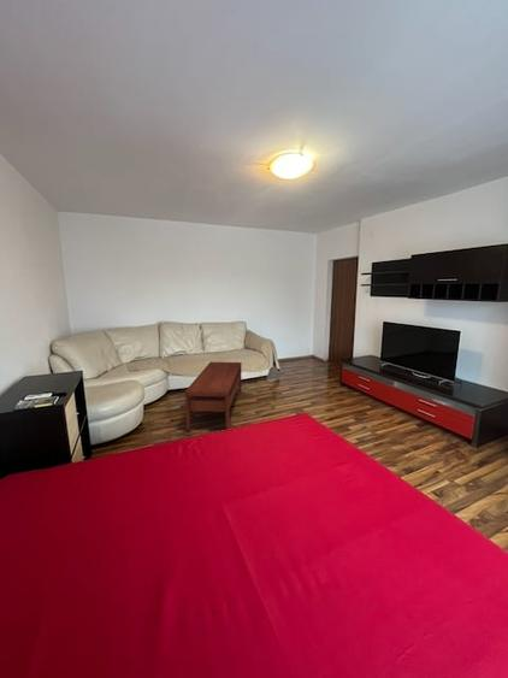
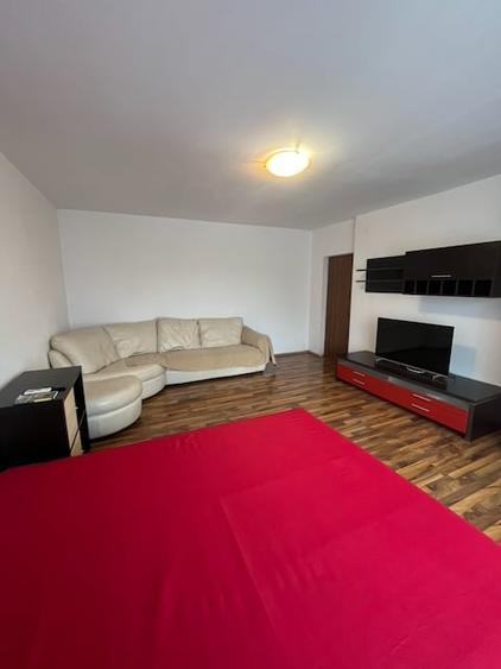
- coffee table (218, 390)
